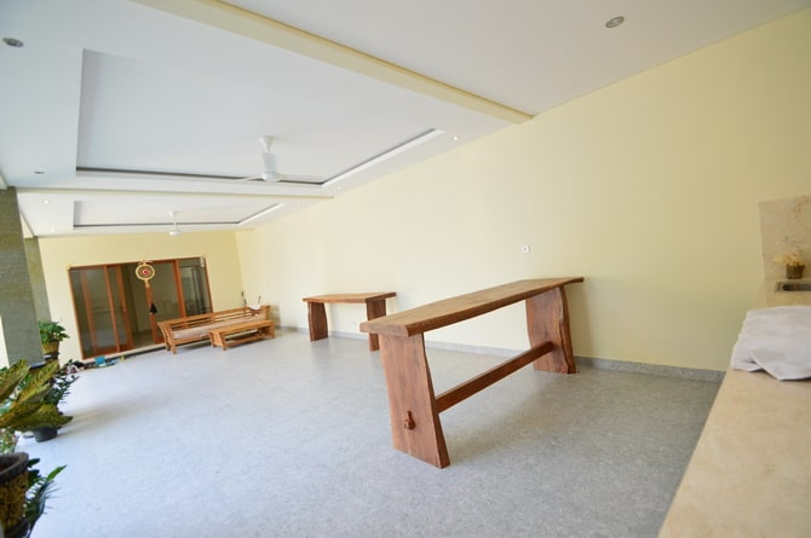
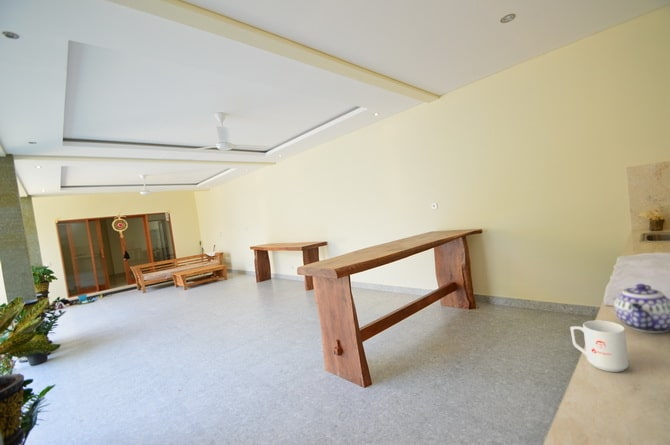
+ teapot (644, 305)
+ mug (598, 344)
